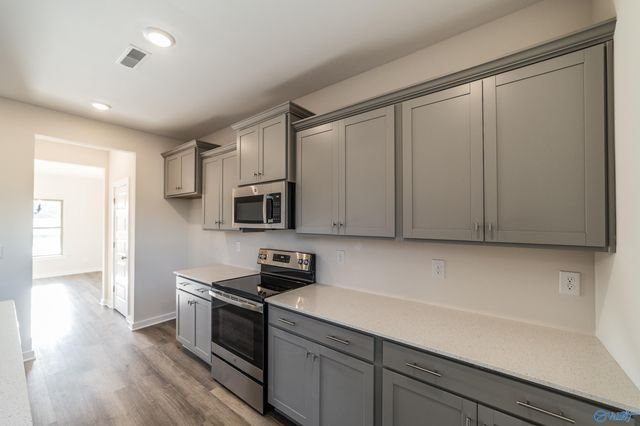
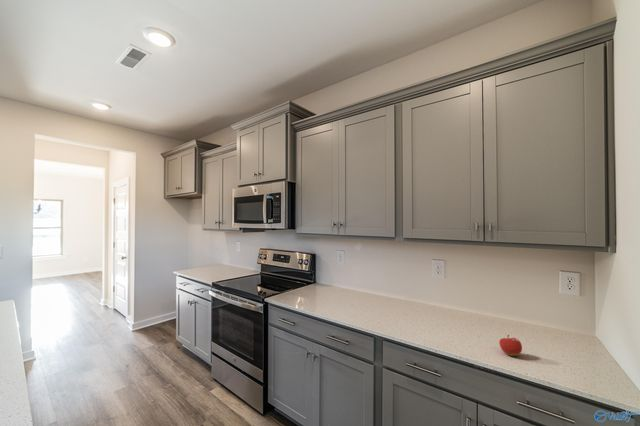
+ fruit (510, 345)
